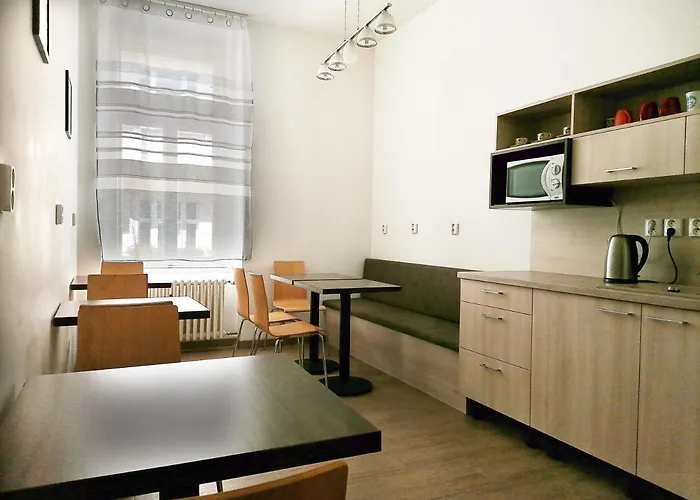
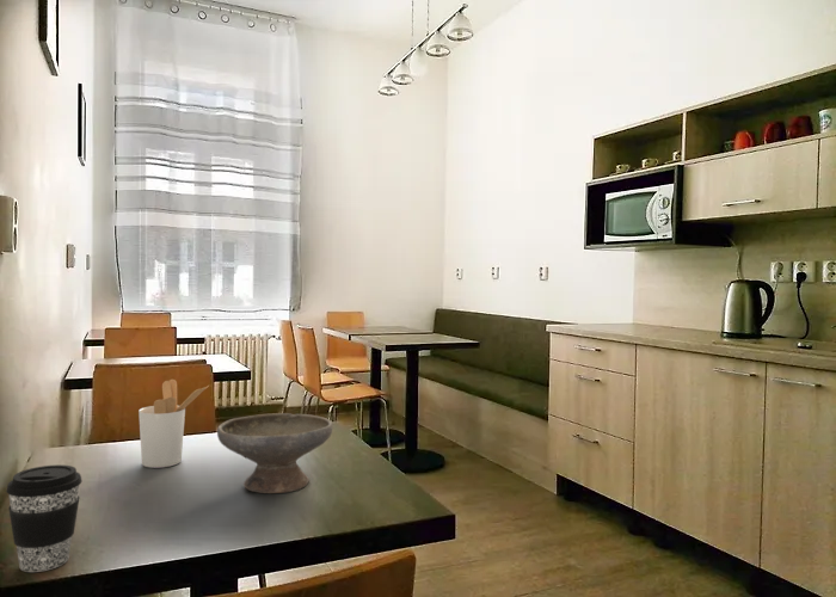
+ coffee cup (44, 517)
+ utensil holder (173, 421)
+ bowl (275, 453)
